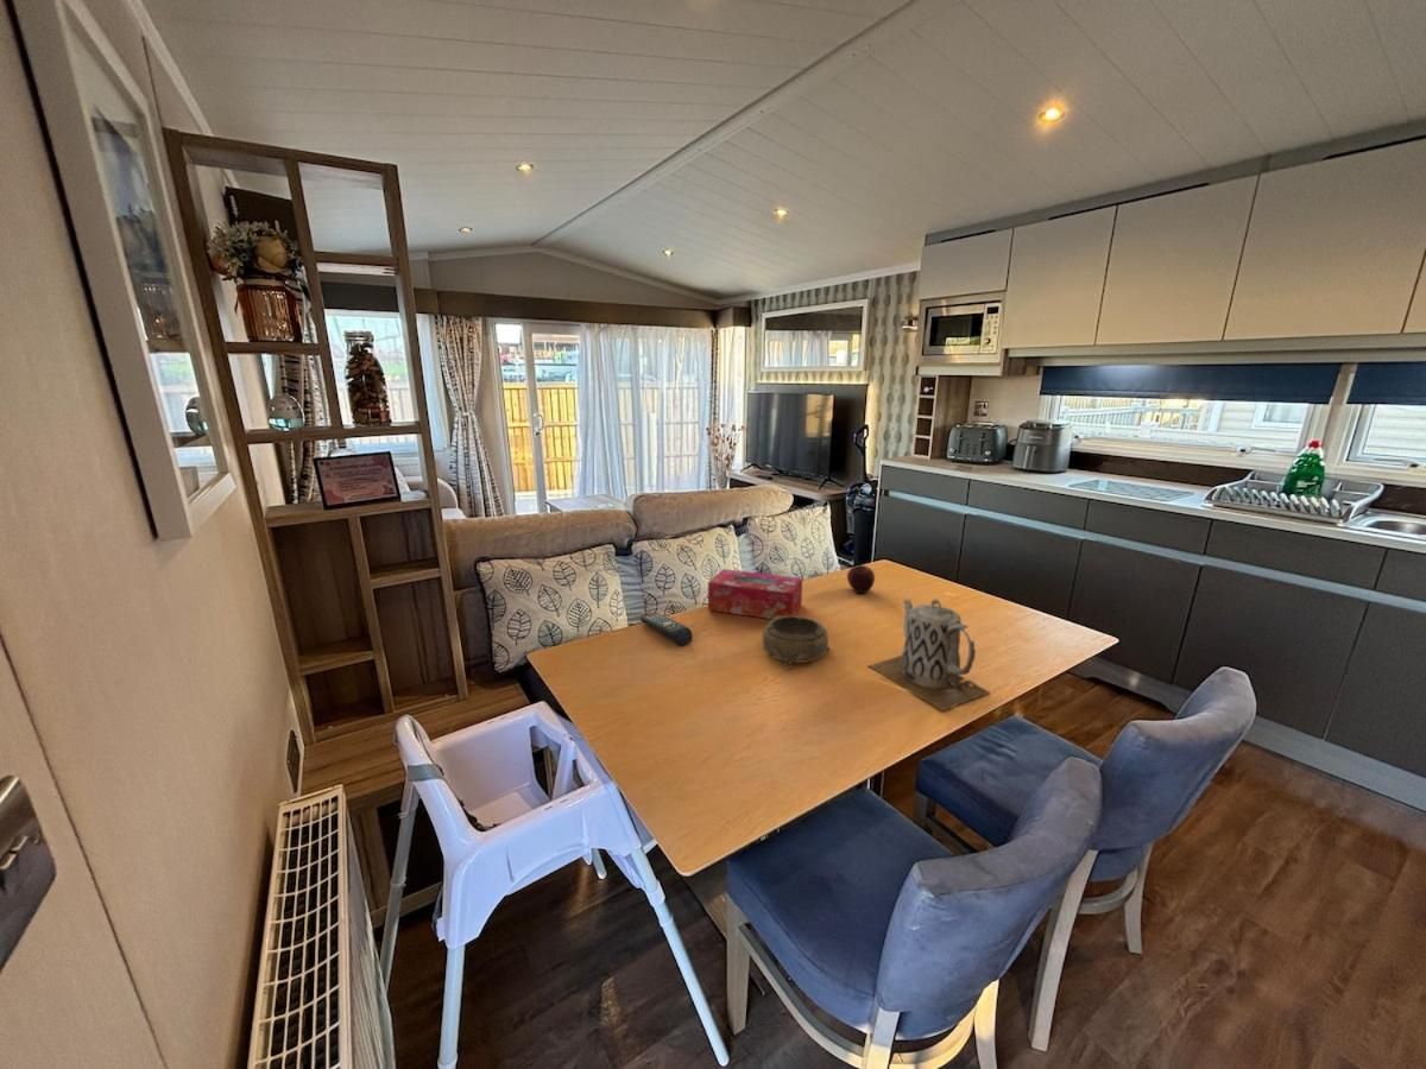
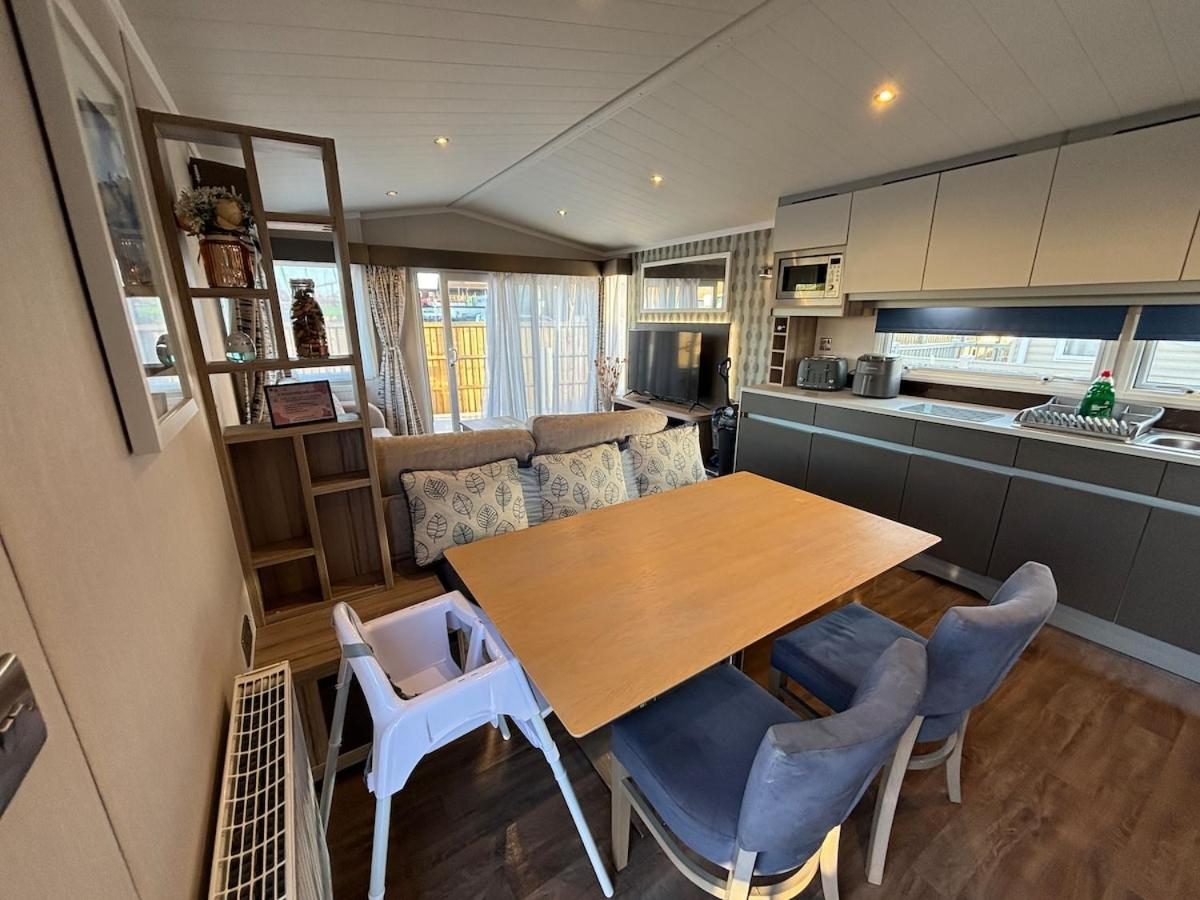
- fruit (860, 578)
- remote control (665, 626)
- tissue box (755, 594)
- decorative bowl (796, 639)
- teapot (930, 640)
